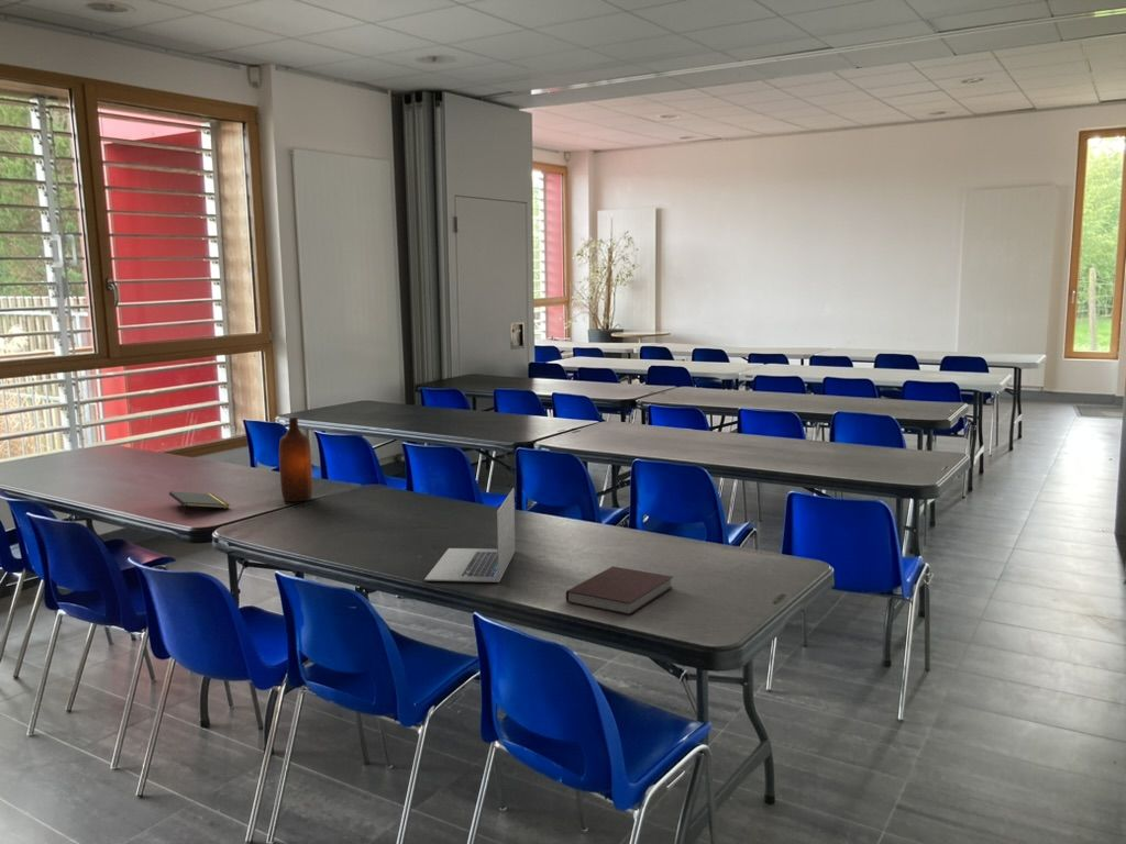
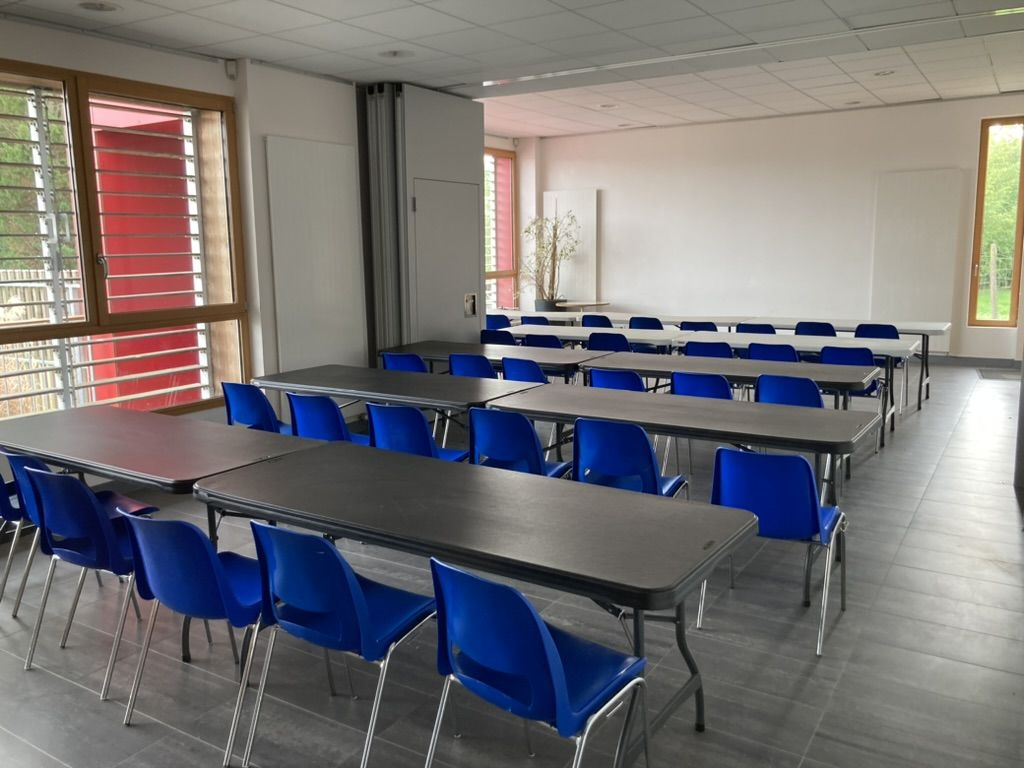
- laptop (471, 548)
- bottle (295, 458)
- notepad (199, 499)
- notebook (620, 589)
